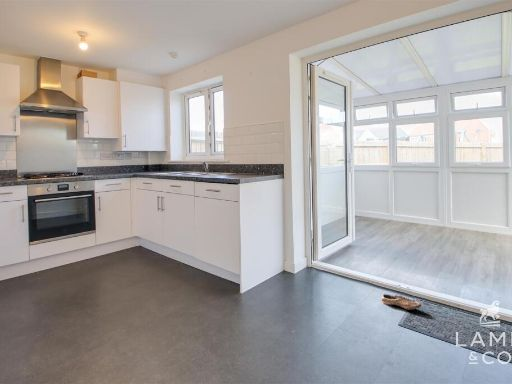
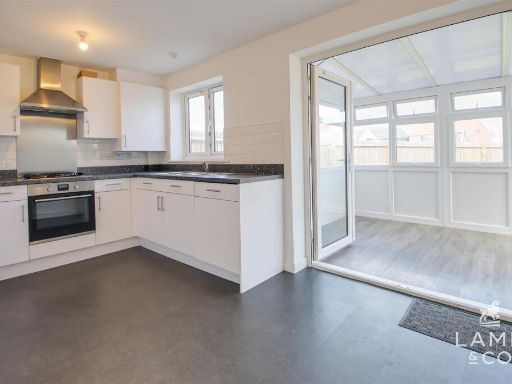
- shoe (401, 301)
